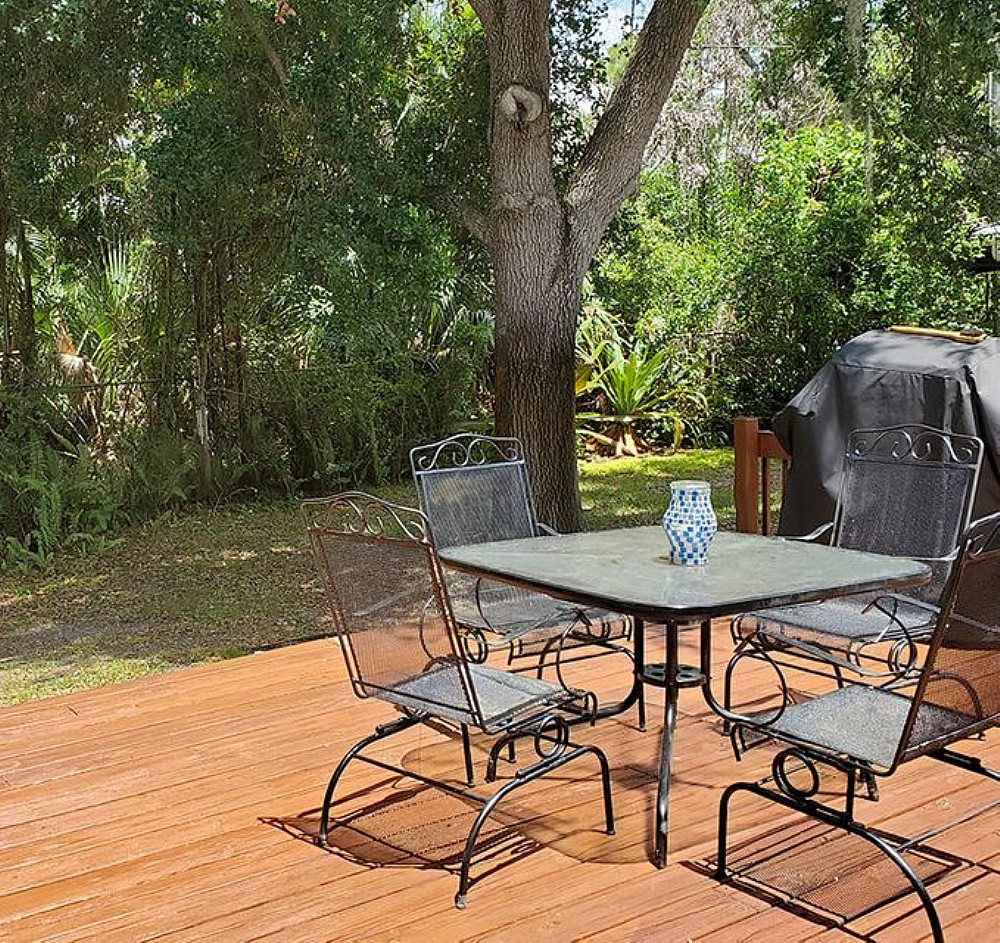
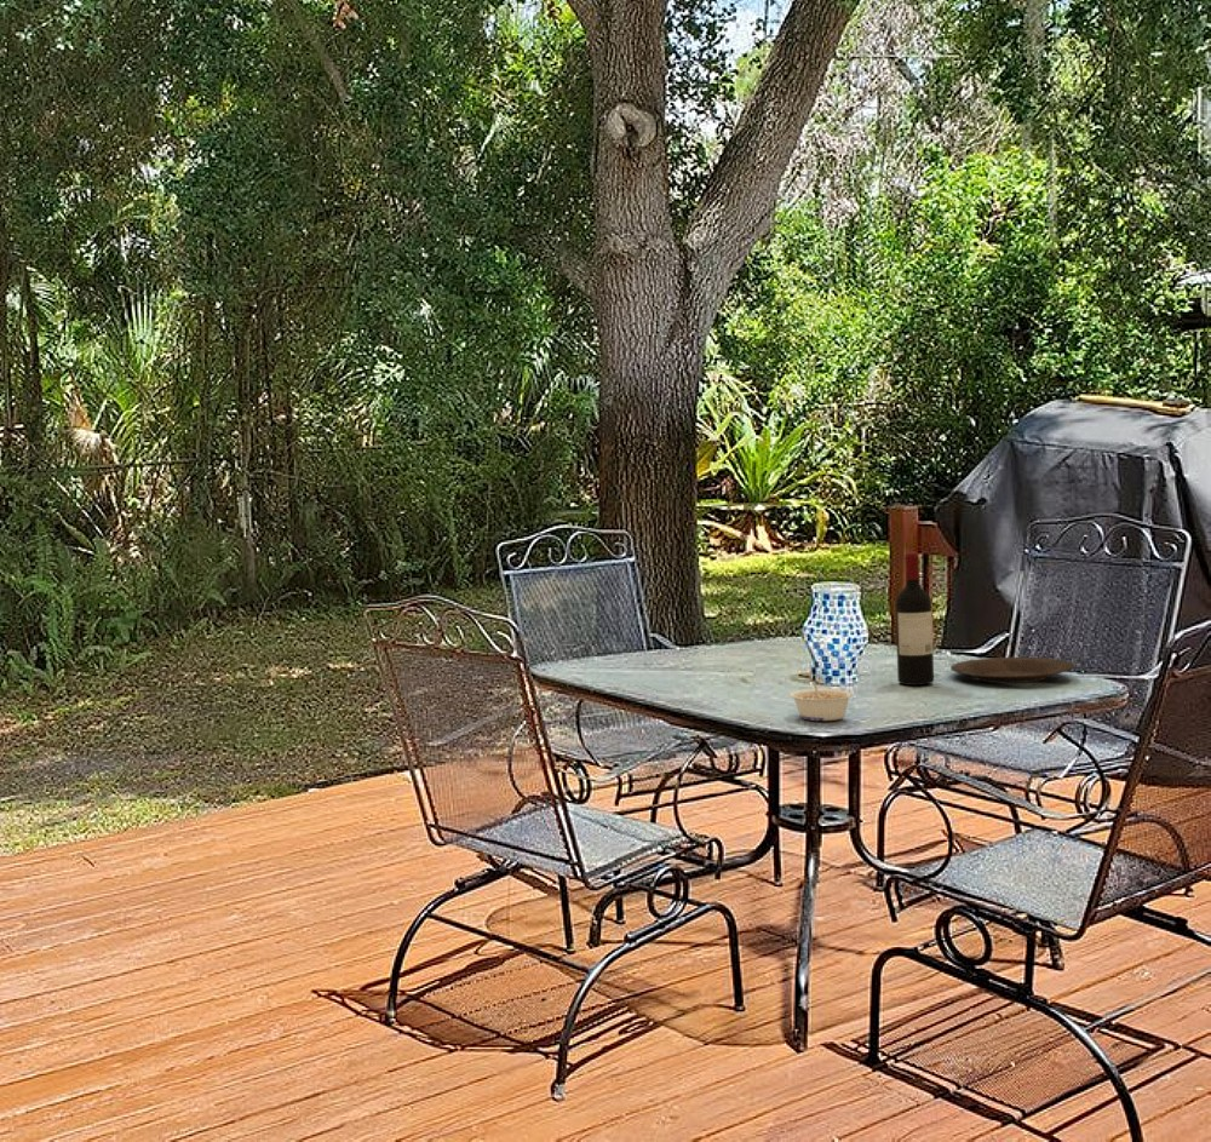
+ plate (1011, 671)
+ wine bottle (913, 618)
+ legume (819, 702)
